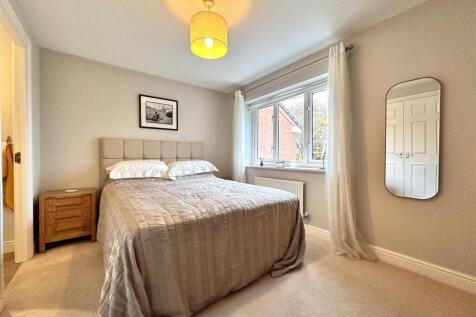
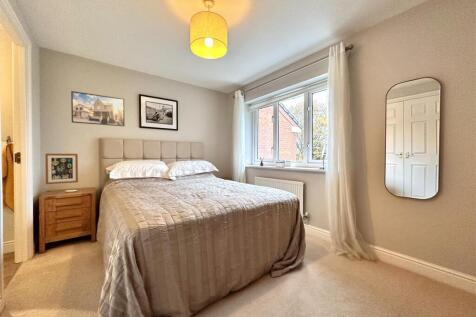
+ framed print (99, 109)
+ wall art (62, 168)
